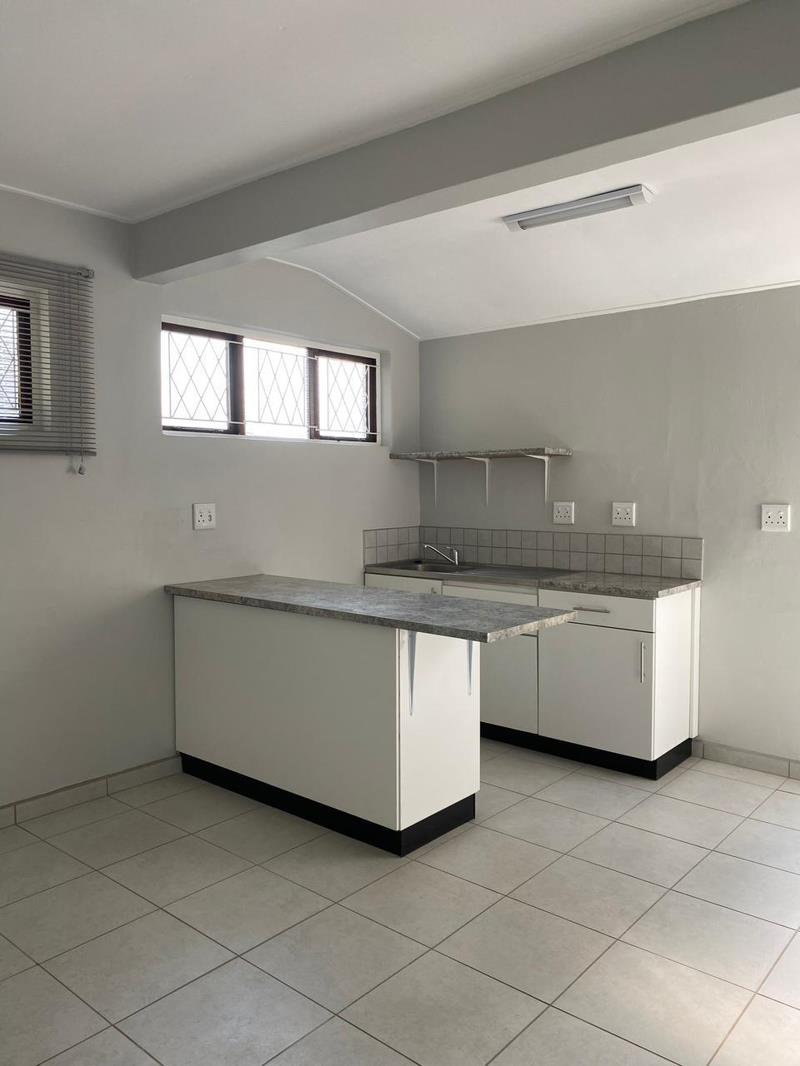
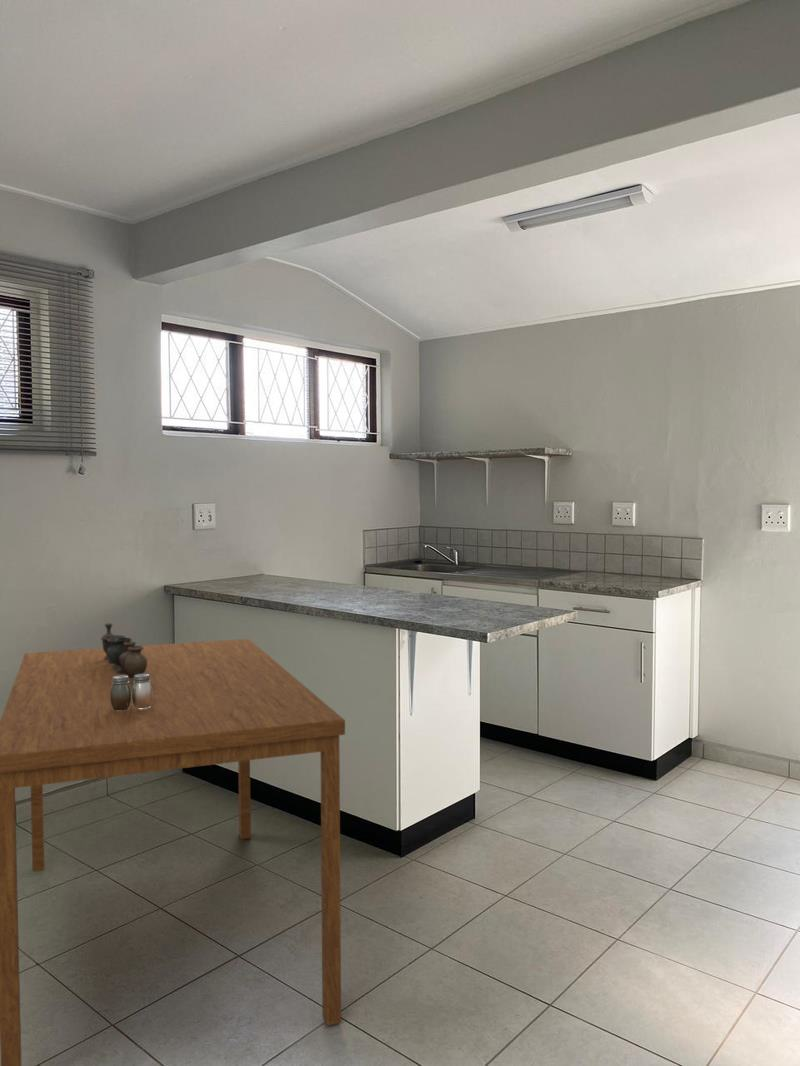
+ dining table (154, 771)
+ salt and pepper shaker (130, 691)
+ vase (121, 650)
